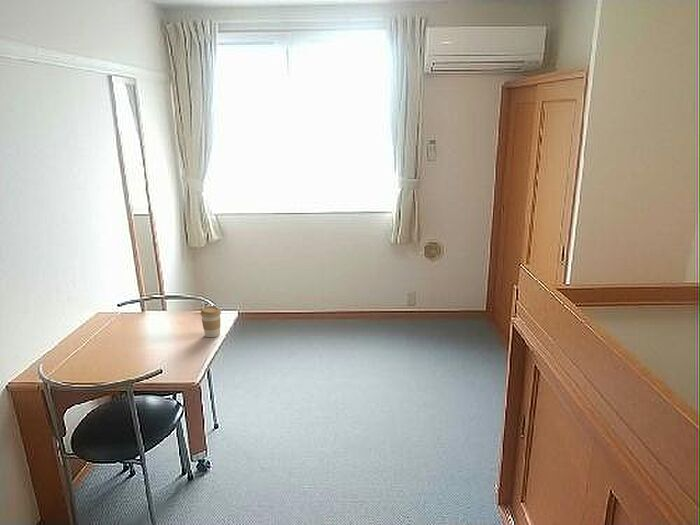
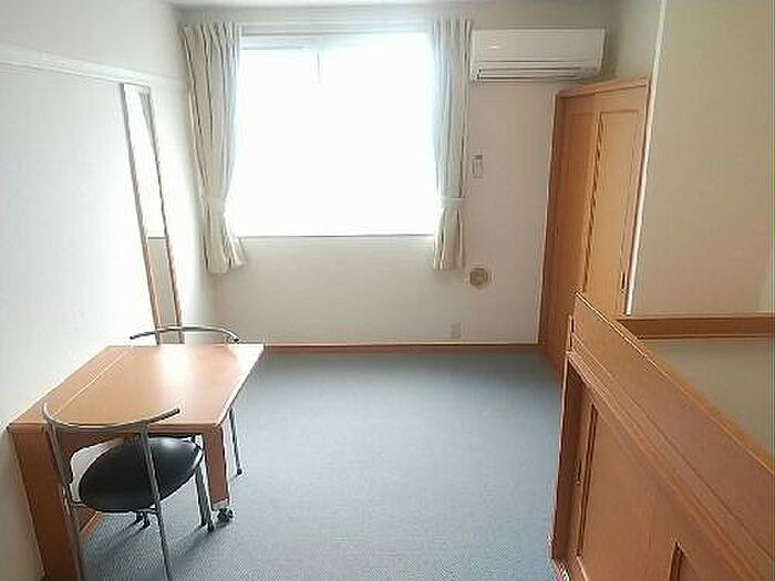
- coffee cup (211, 321)
